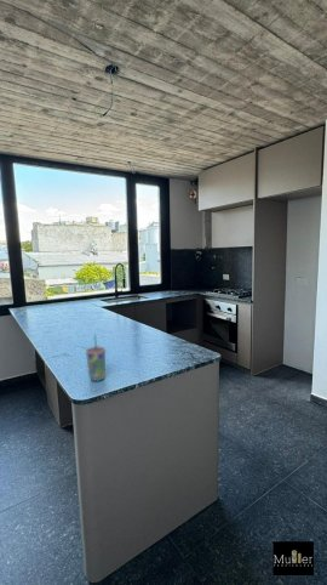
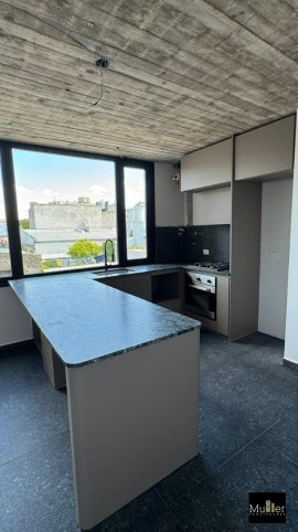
- cup (96, 357)
